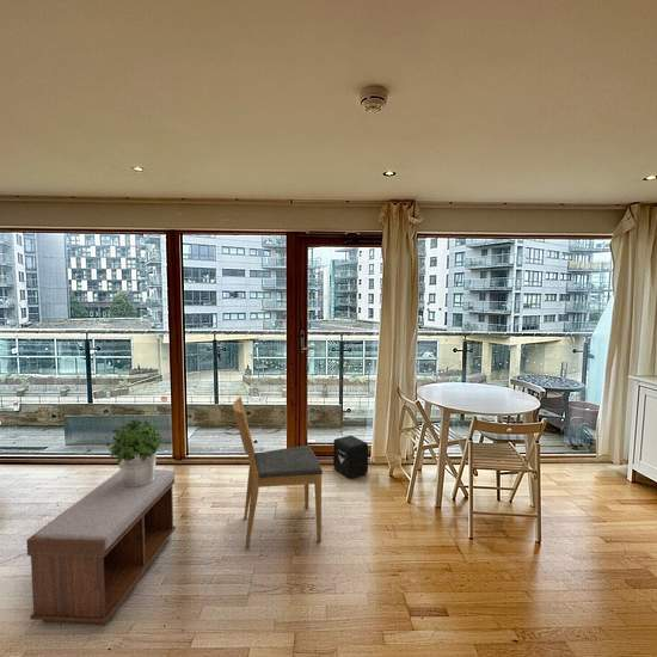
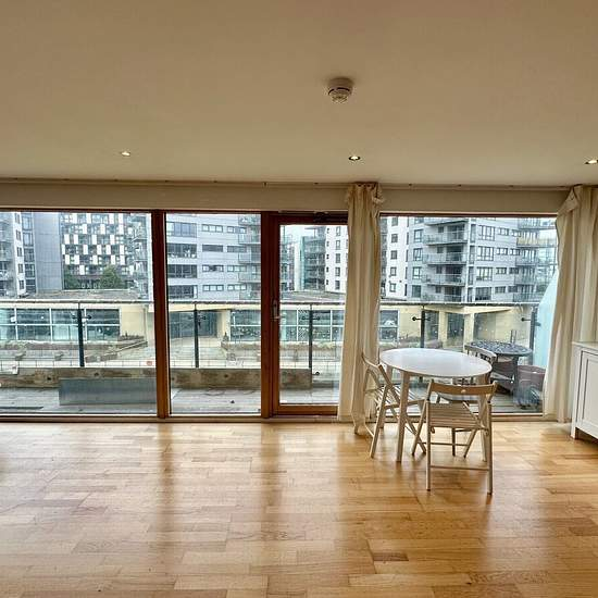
- chair (280, 465)
- air purifier (349, 455)
- bench (115, 535)
- potted plant (134, 452)
